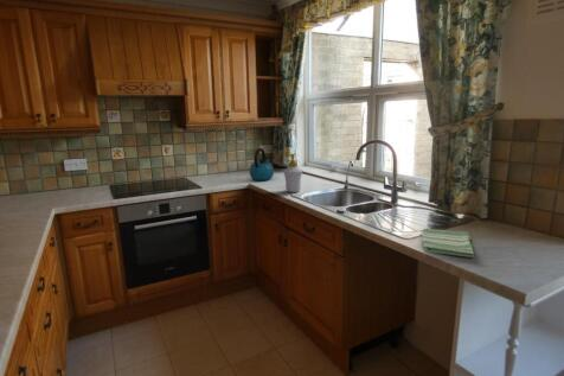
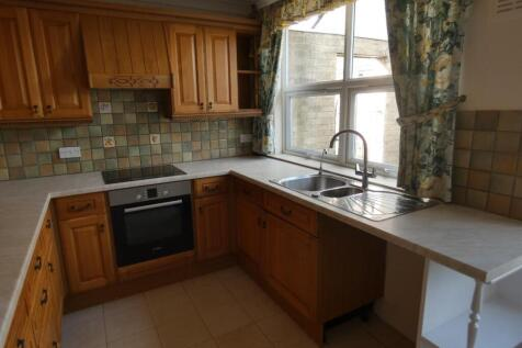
- soap bottle (293, 172)
- kettle (262, 164)
- dish towel (446, 241)
